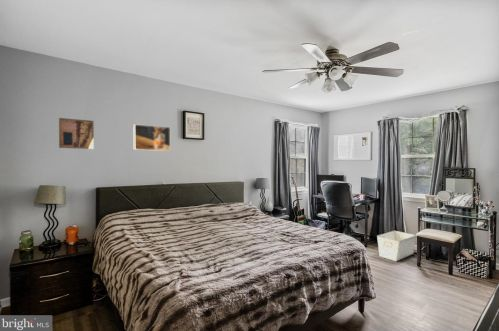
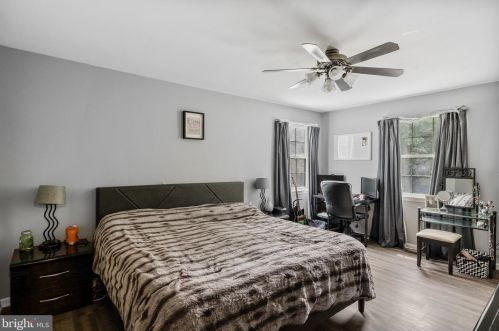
- wall art (76, 134)
- storage bin (396, 245)
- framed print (152, 138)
